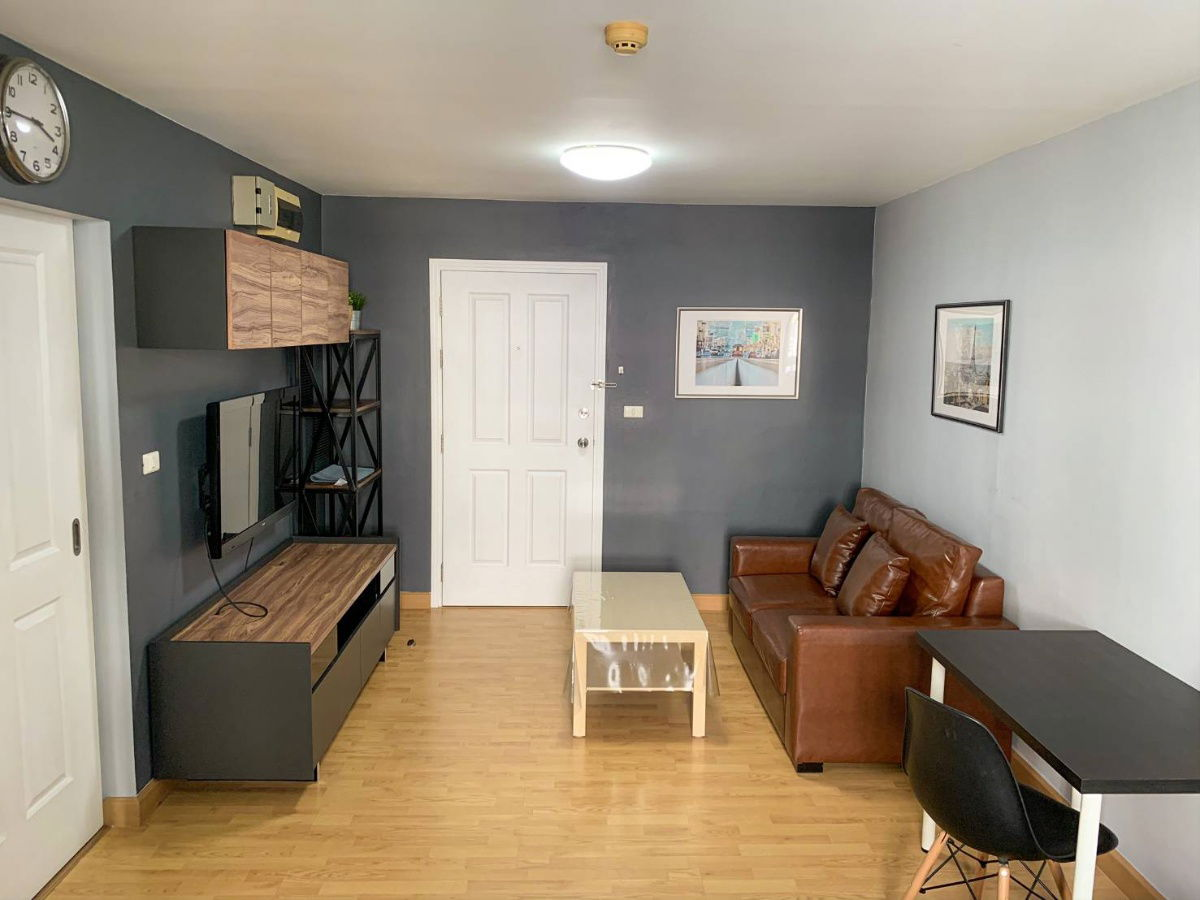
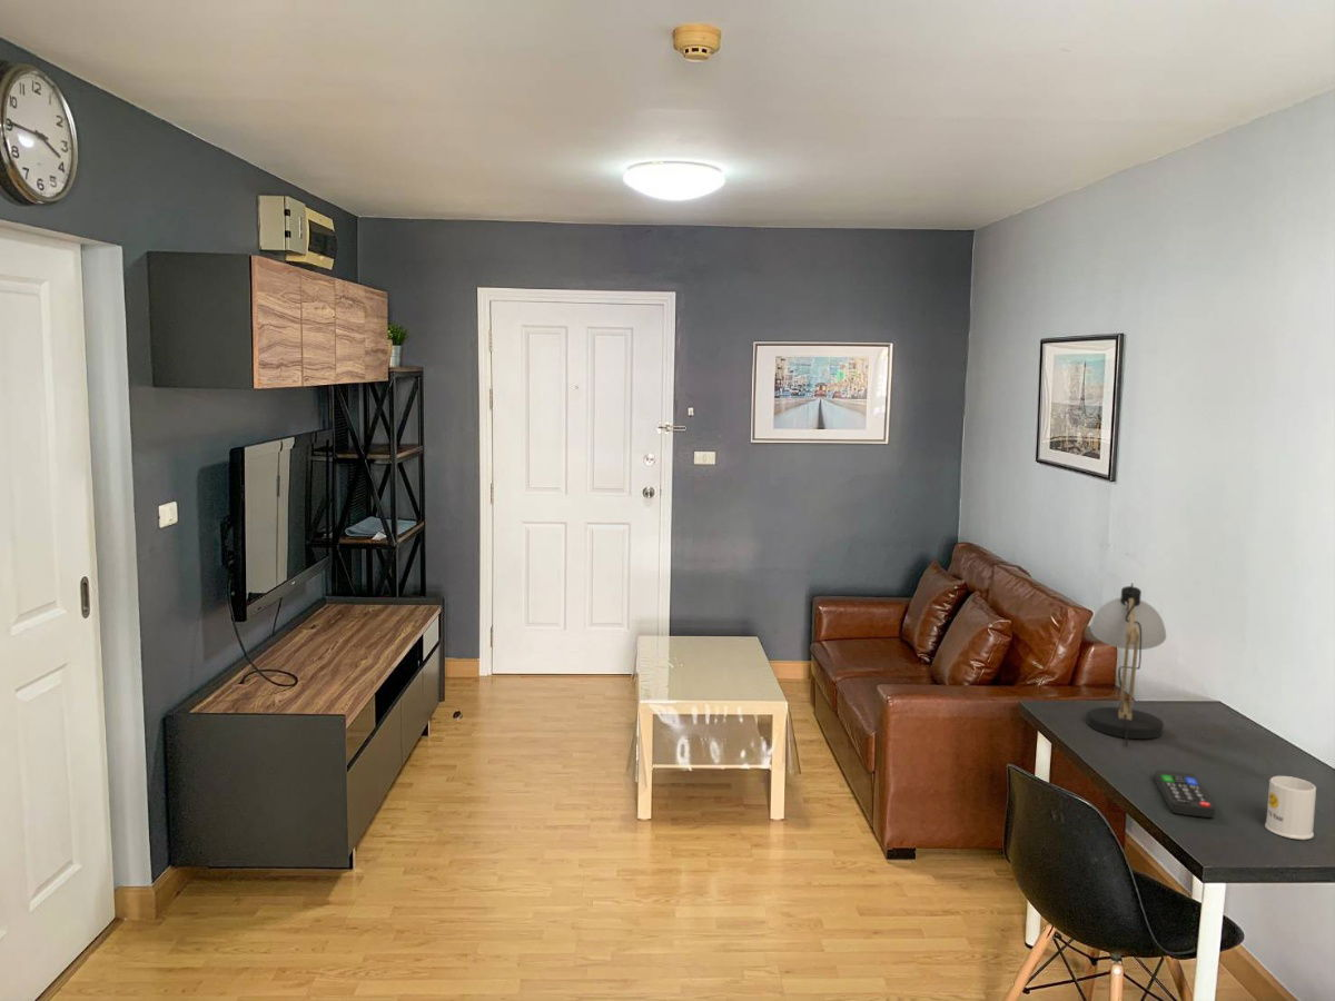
+ desk lamp (1127, 655)
+ mug (1286, 803)
+ remote control (1183, 792)
